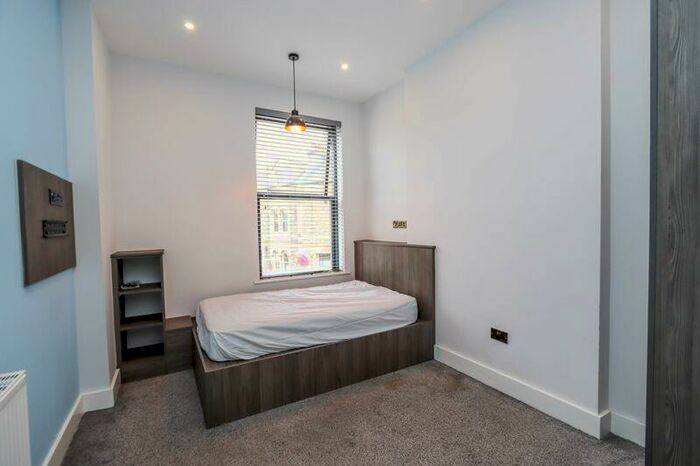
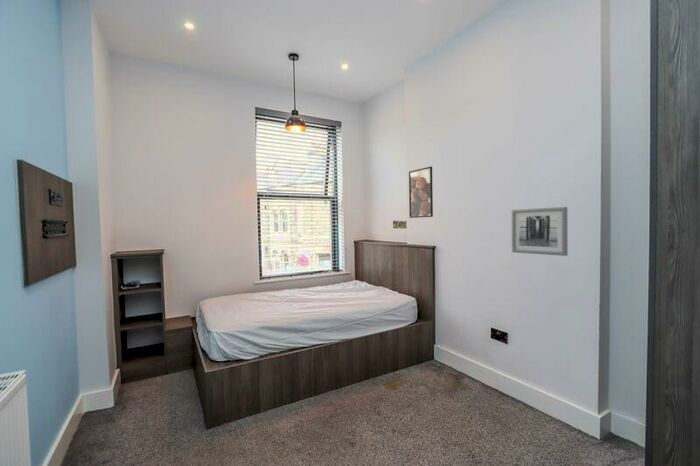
+ wall art (537, 231)
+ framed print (420, 193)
